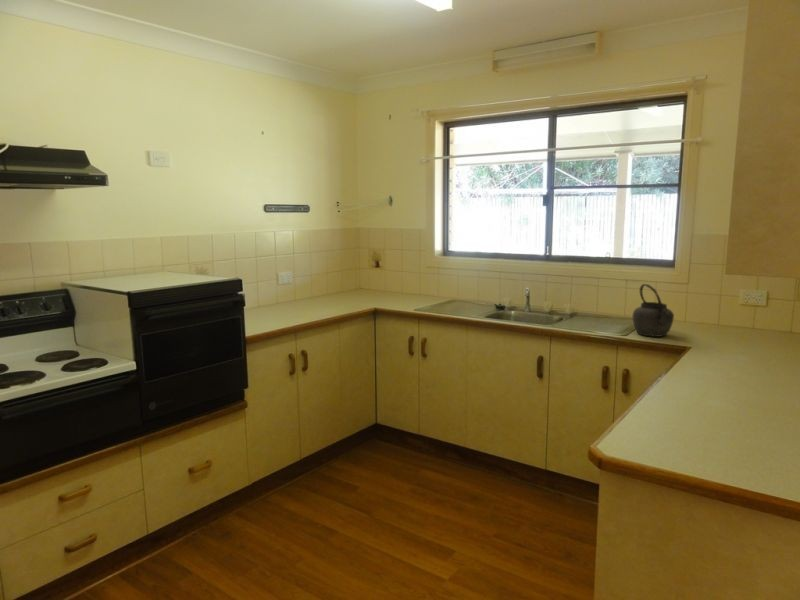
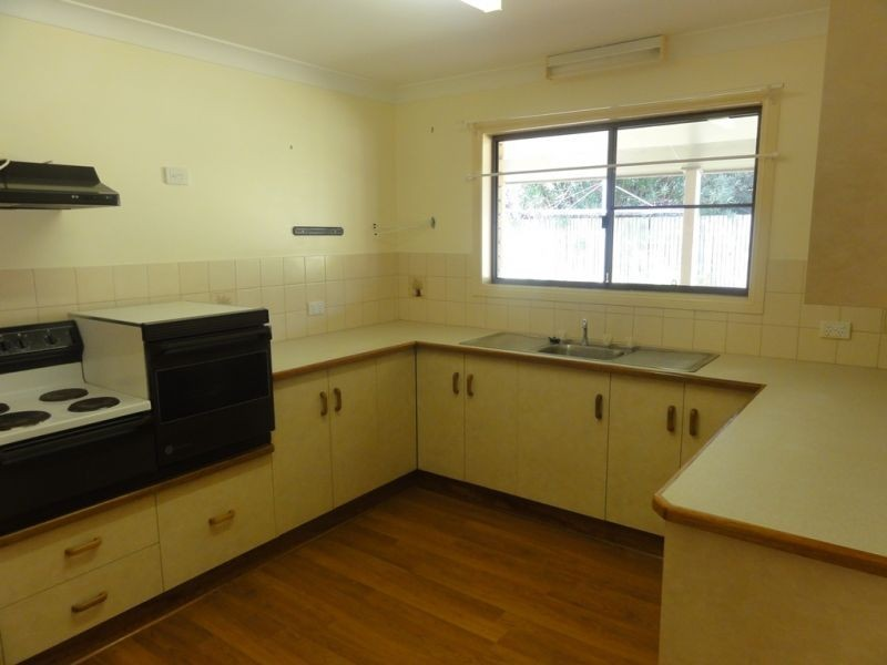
- kettle (653, 310)
